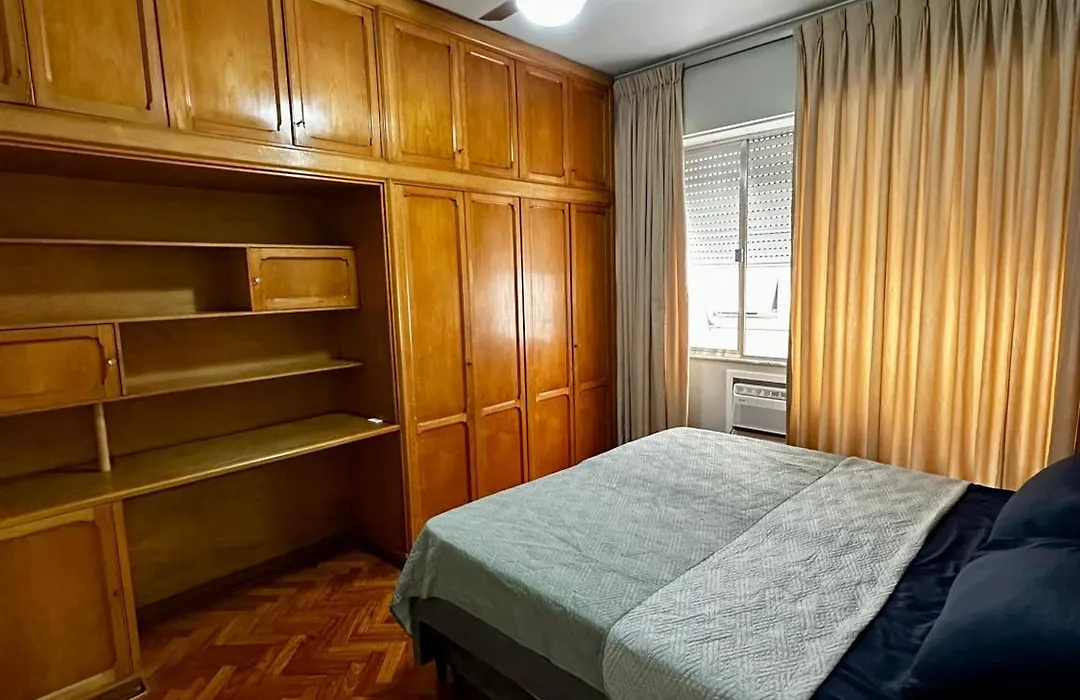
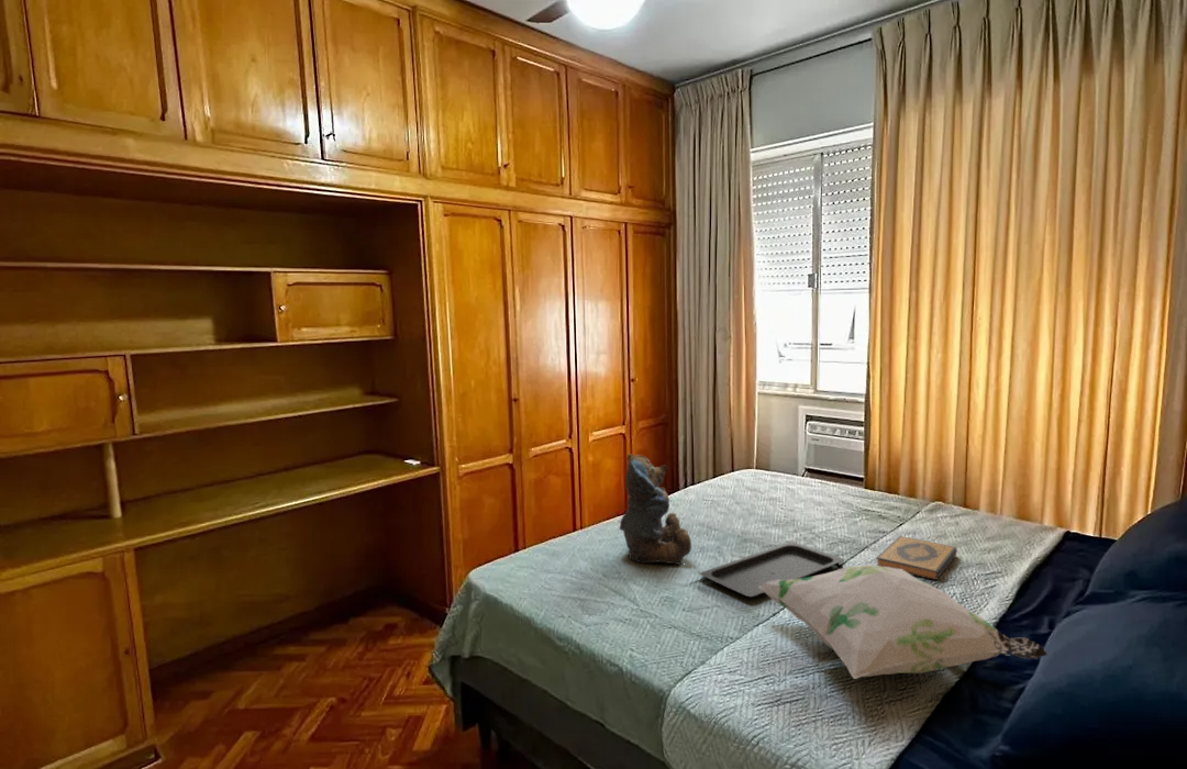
+ decorative pillow (887, 616)
+ serving tray (773, 569)
+ teddy bear (653, 503)
+ hardback book (917, 556)
